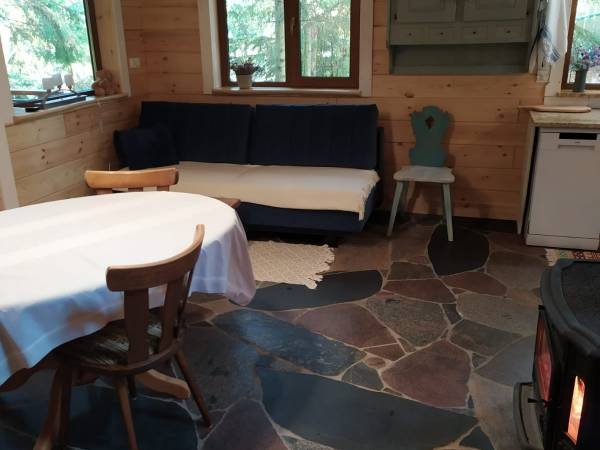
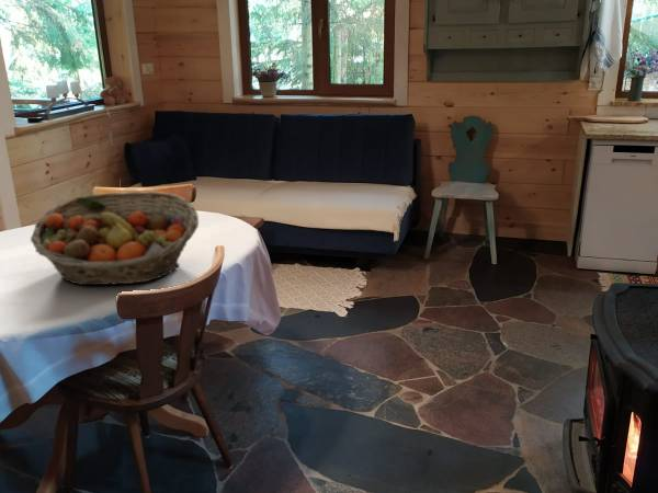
+ fruit basket (117, 237)
